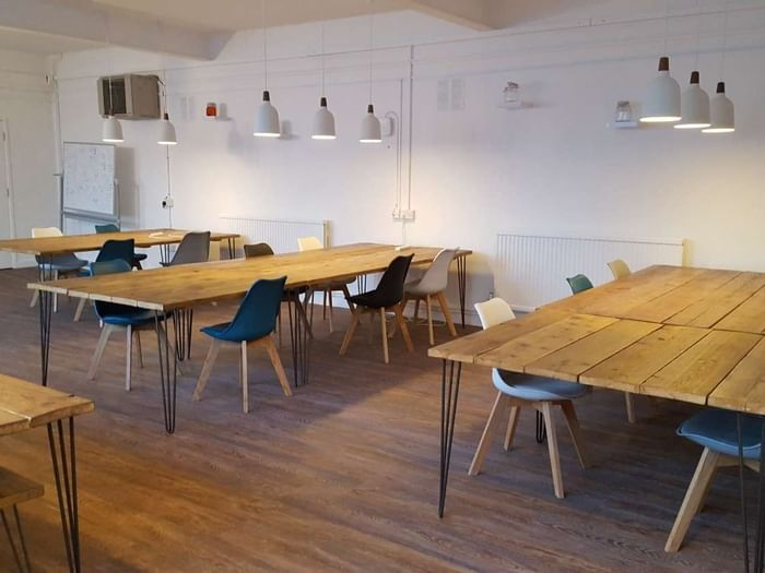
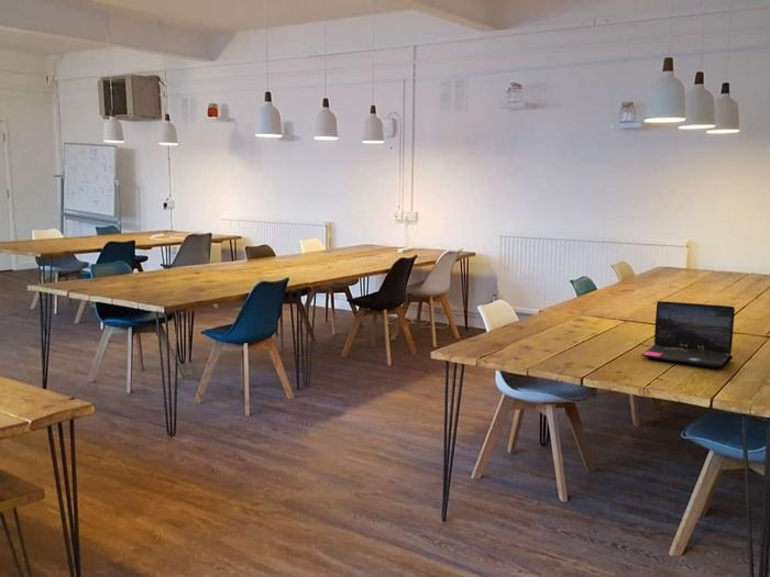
+ laptop (688, 332)
